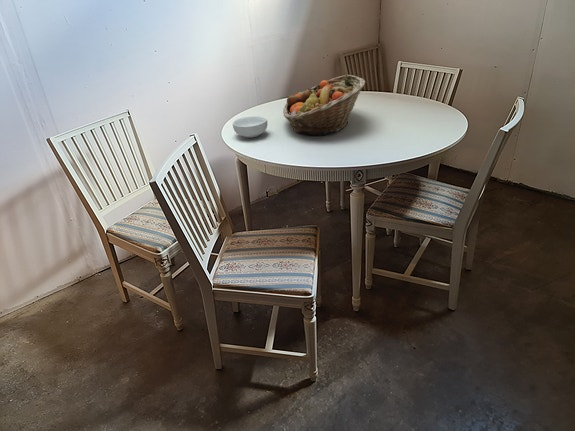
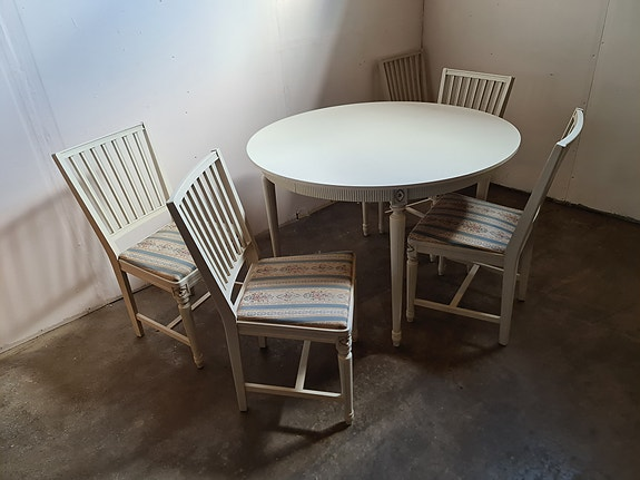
- cereal bowl (250, 128)
- fruit basket (322, 103)
